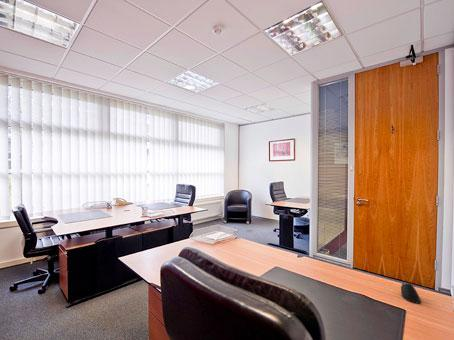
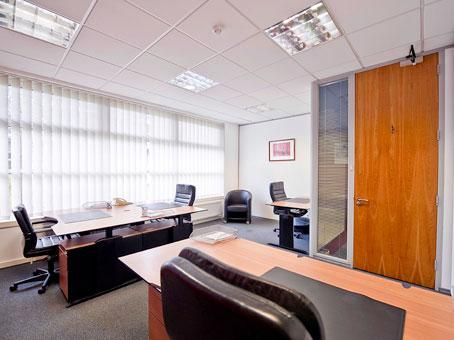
- computer mouse (409, 290)
